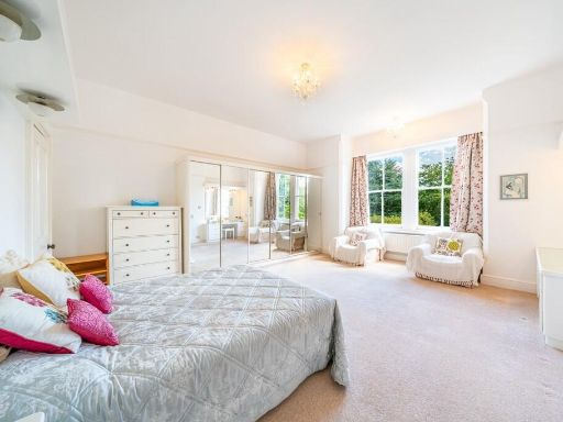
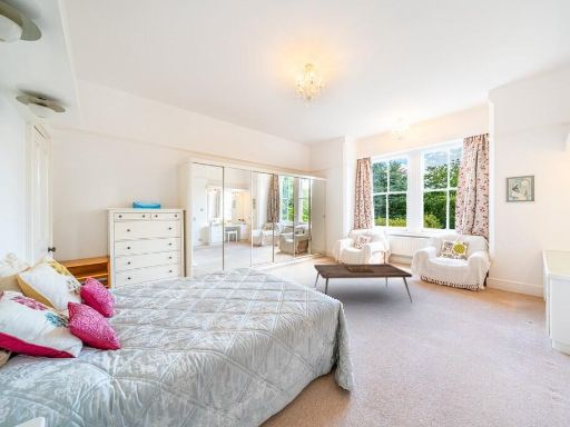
+ coffee table (358, 277)
